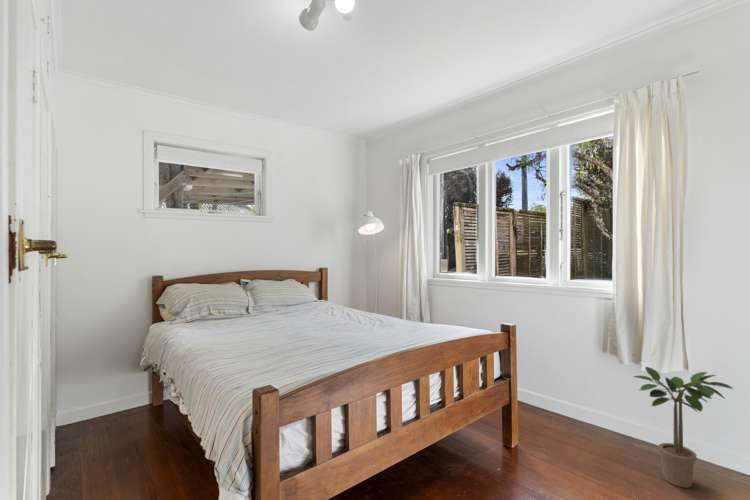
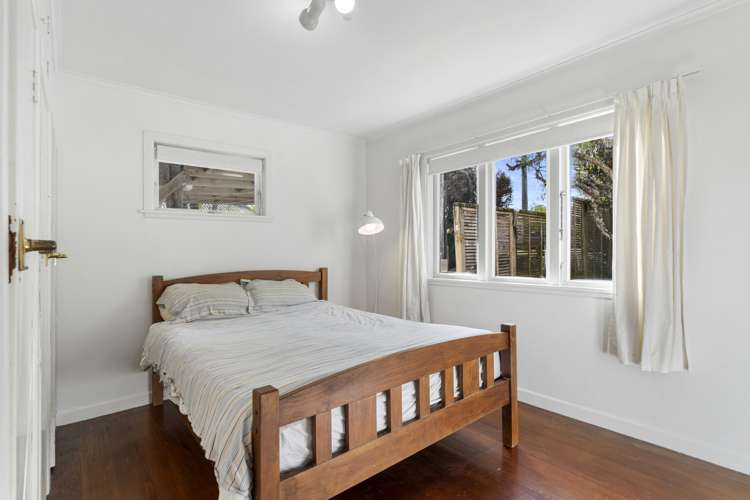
- potted plant (681, 422)
